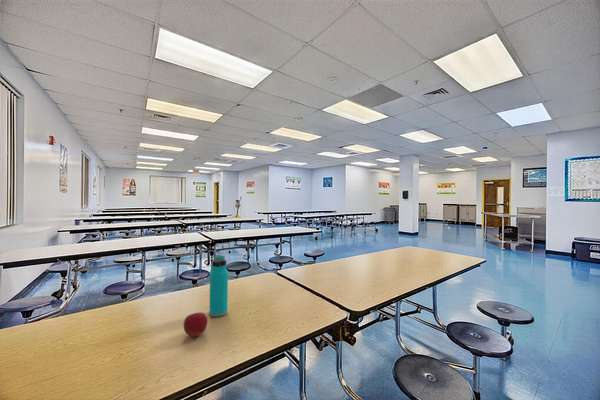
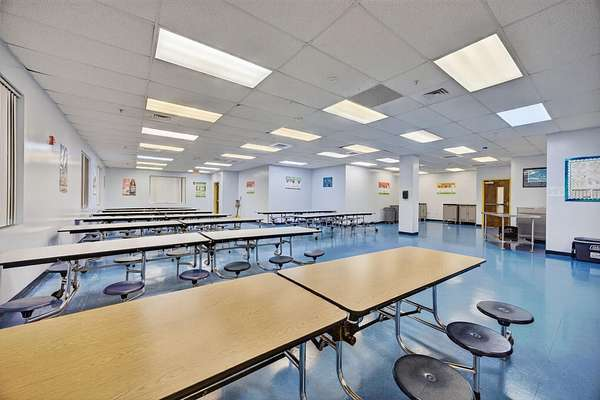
- water bottle (218, 284)
- apple (195, 323)
